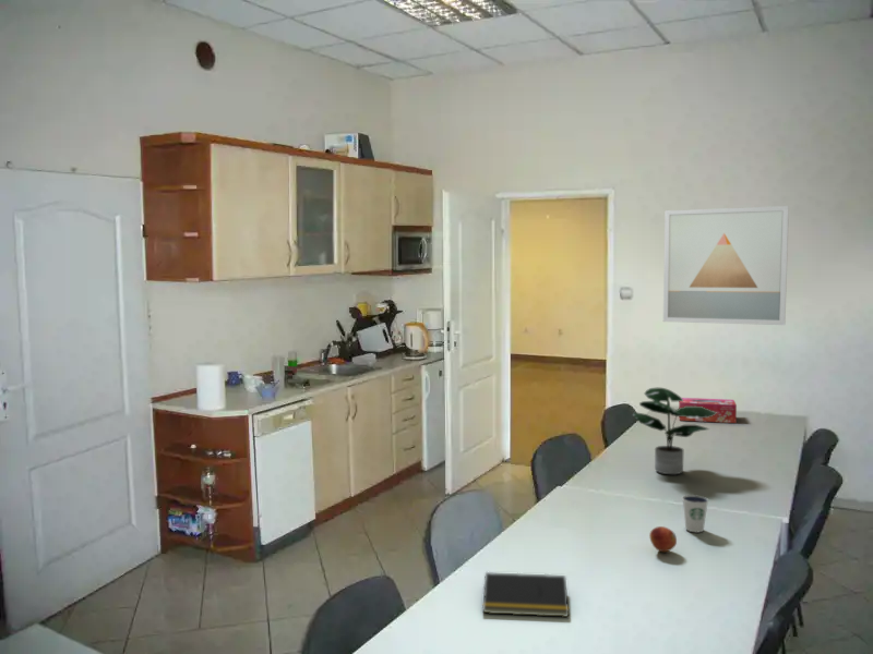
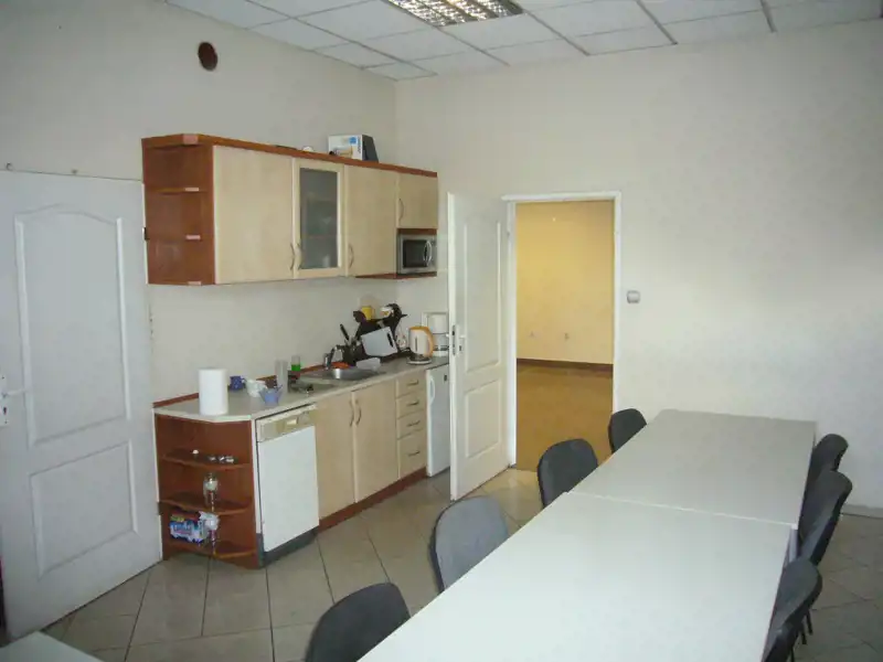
- wall art (723, 266)
- tissue box (706, 408)
- dixie cup (694, 513)
- potted plant (673, 431)
- notepad (525, 593)
- fruit (662, 540)
